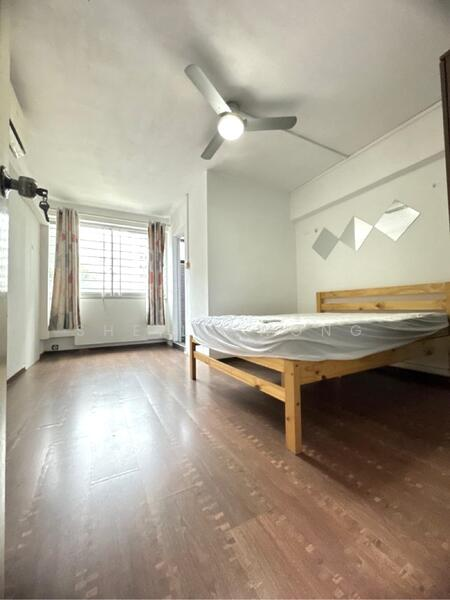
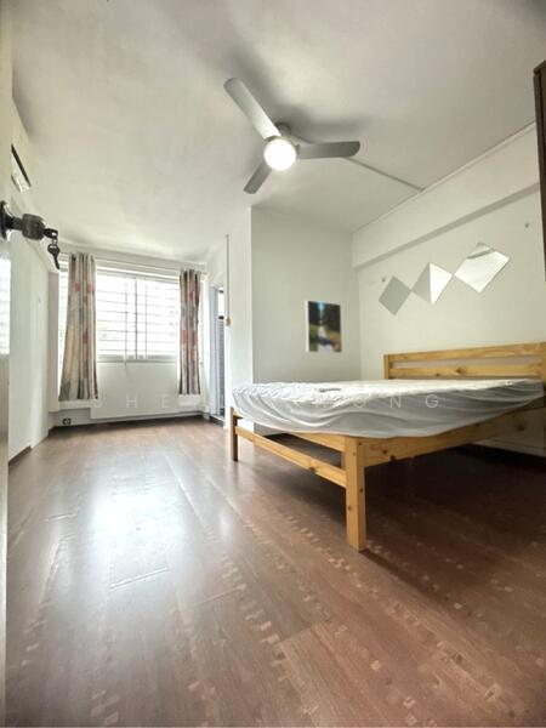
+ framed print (324, 326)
